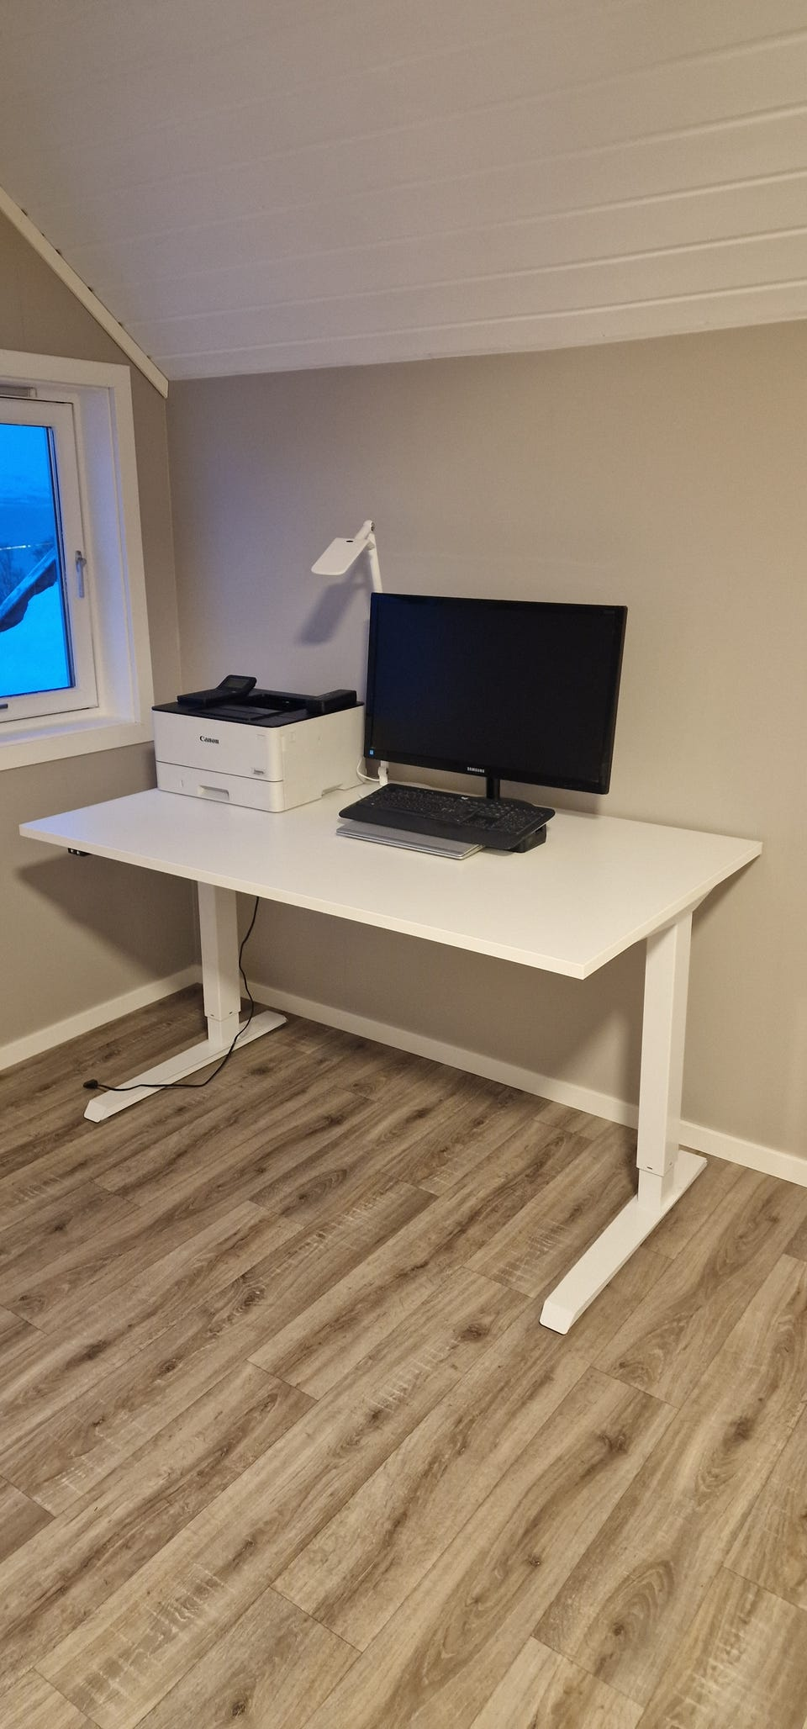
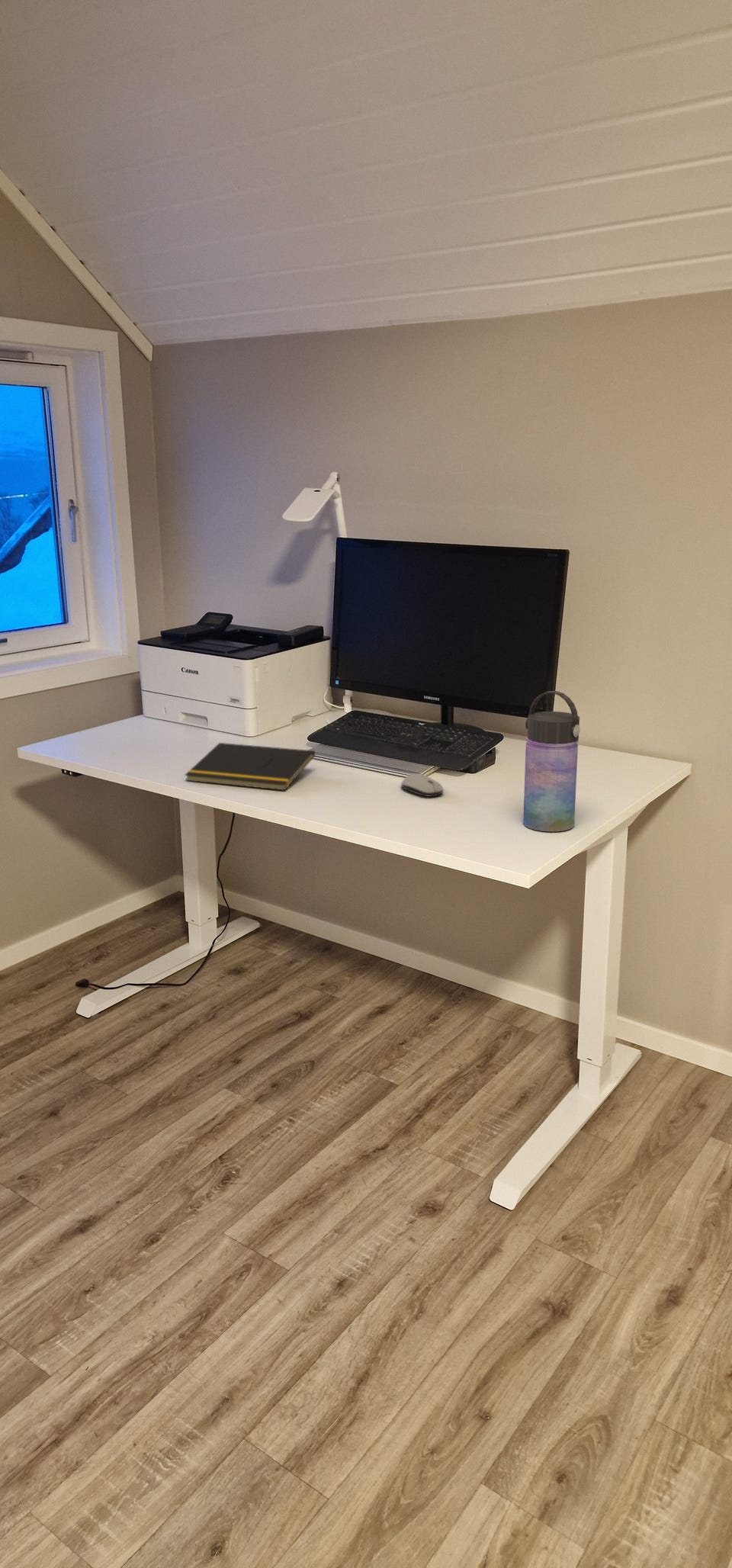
+ computer mouse (422, 782)
+ notepad (250, 765)
+ water bottle (551, 758)
